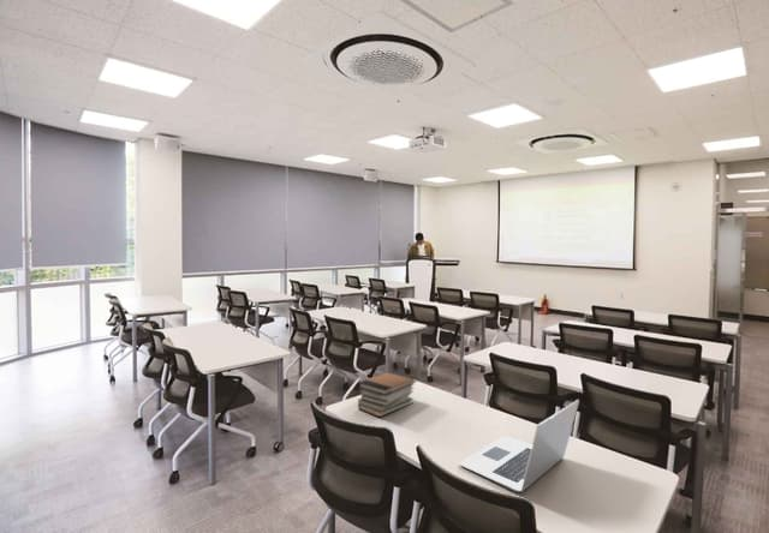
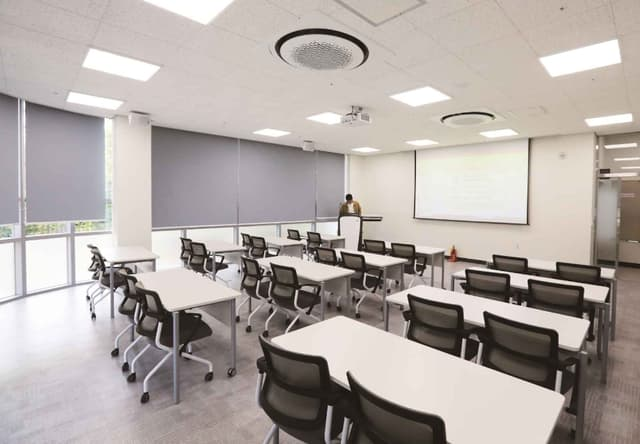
- book stack (387, 393)
- laptop (517, 439)
